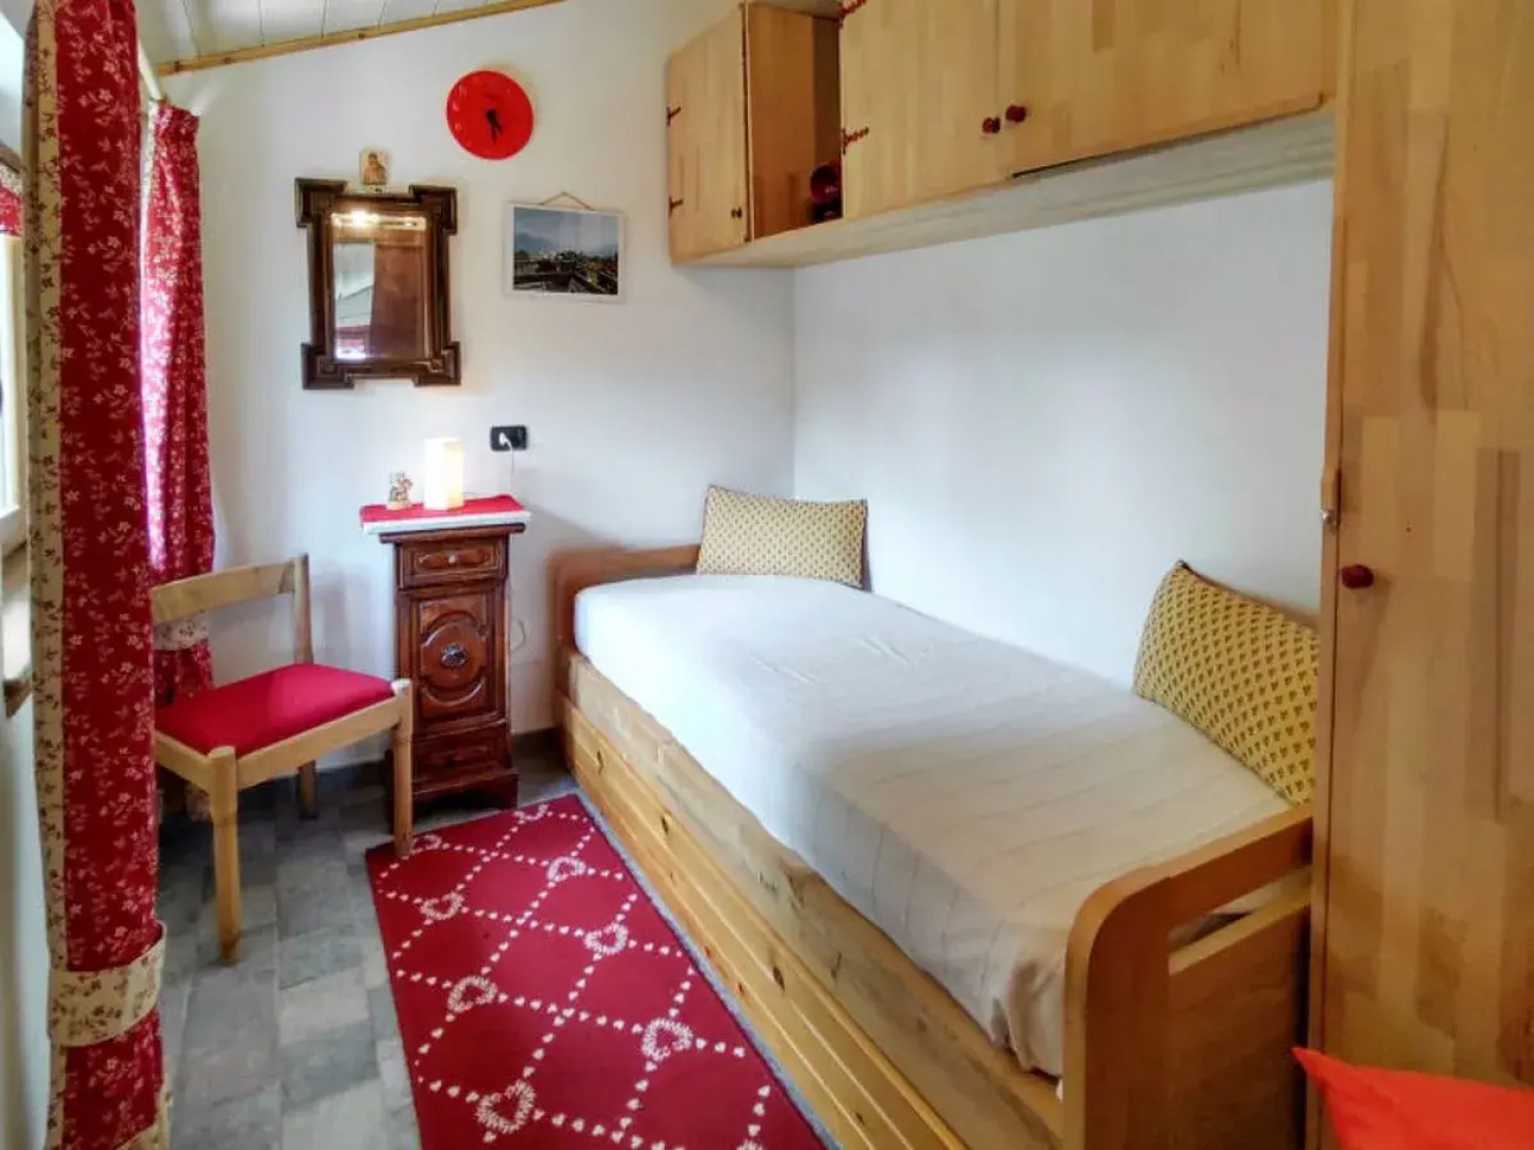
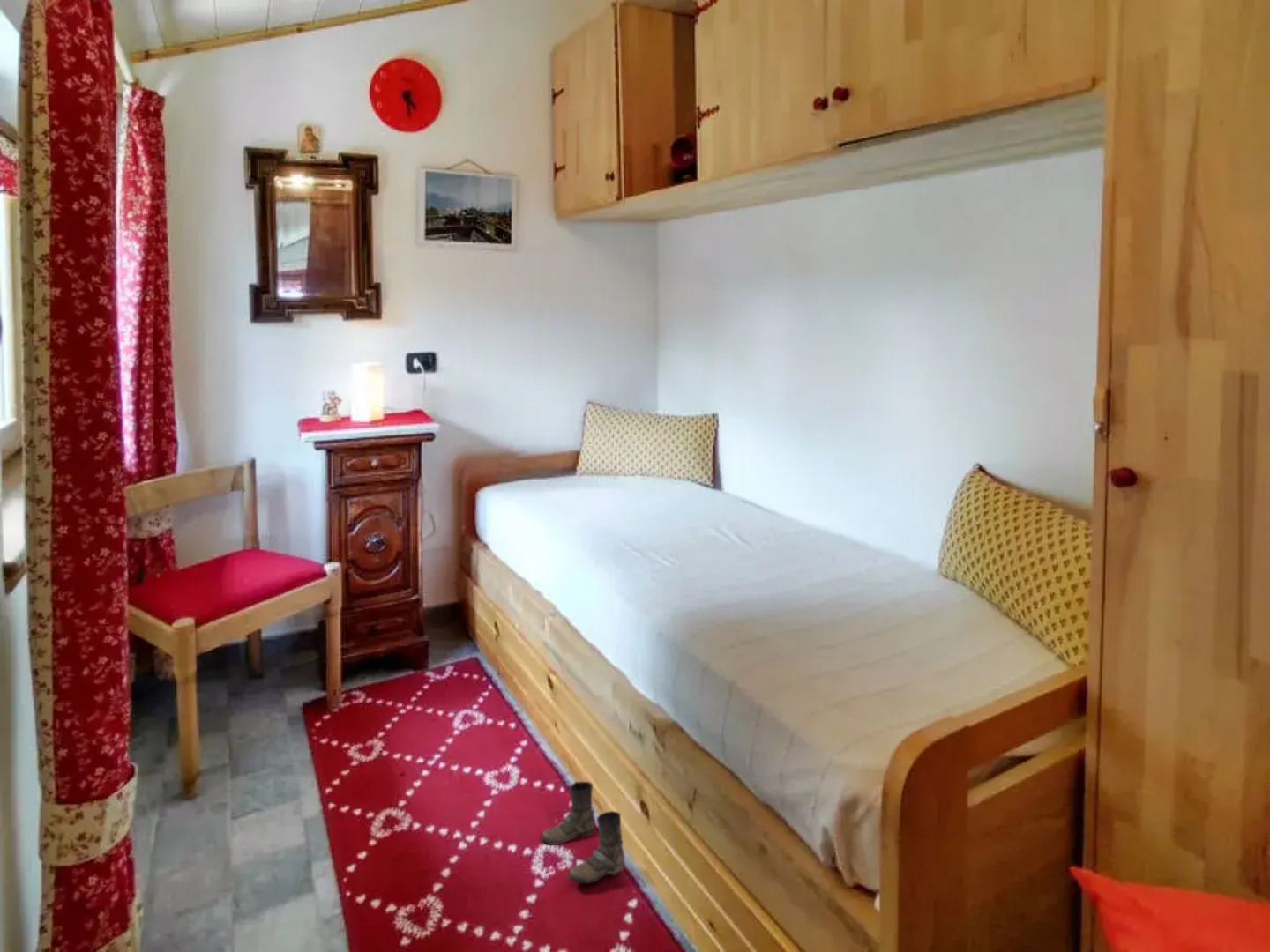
+ boots (581, 829)
